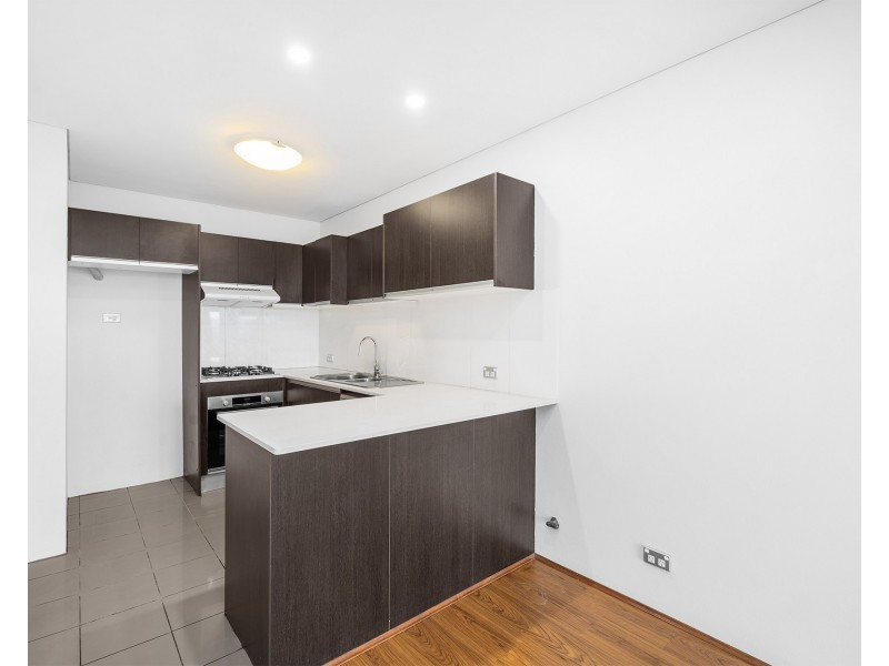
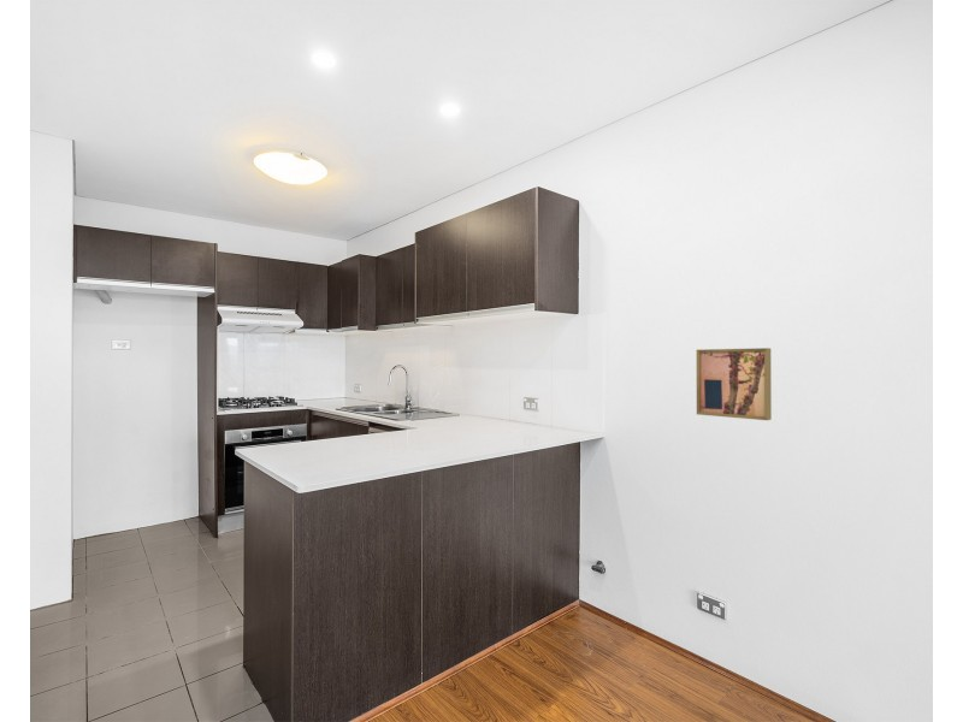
+ wall art (732, 383)
